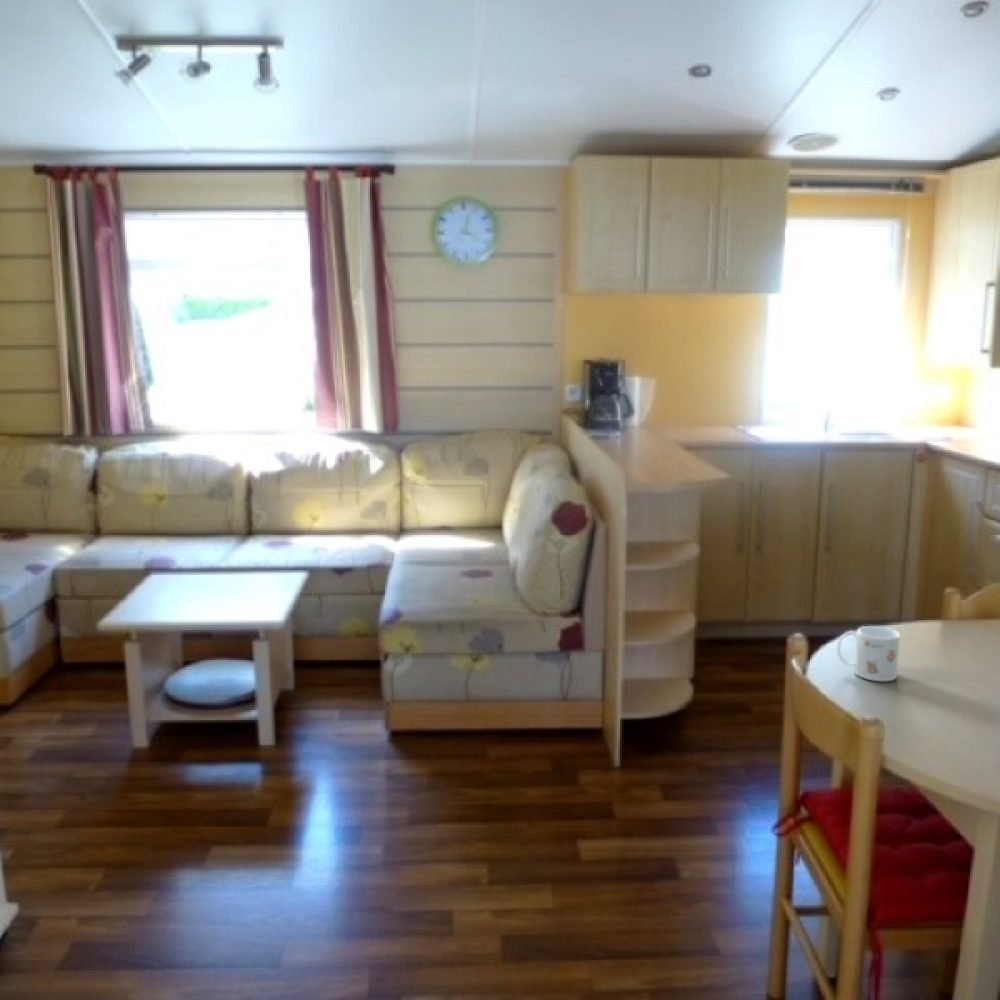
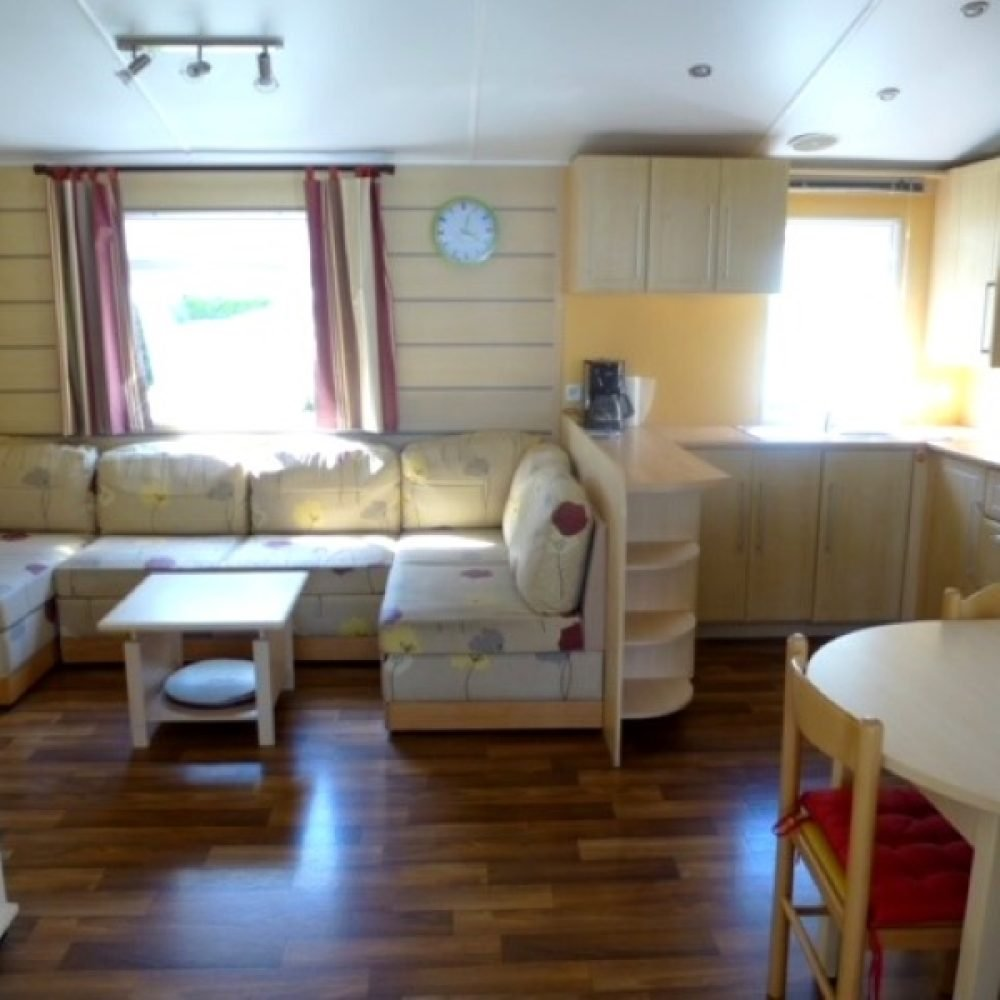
- mug (867, 651)
